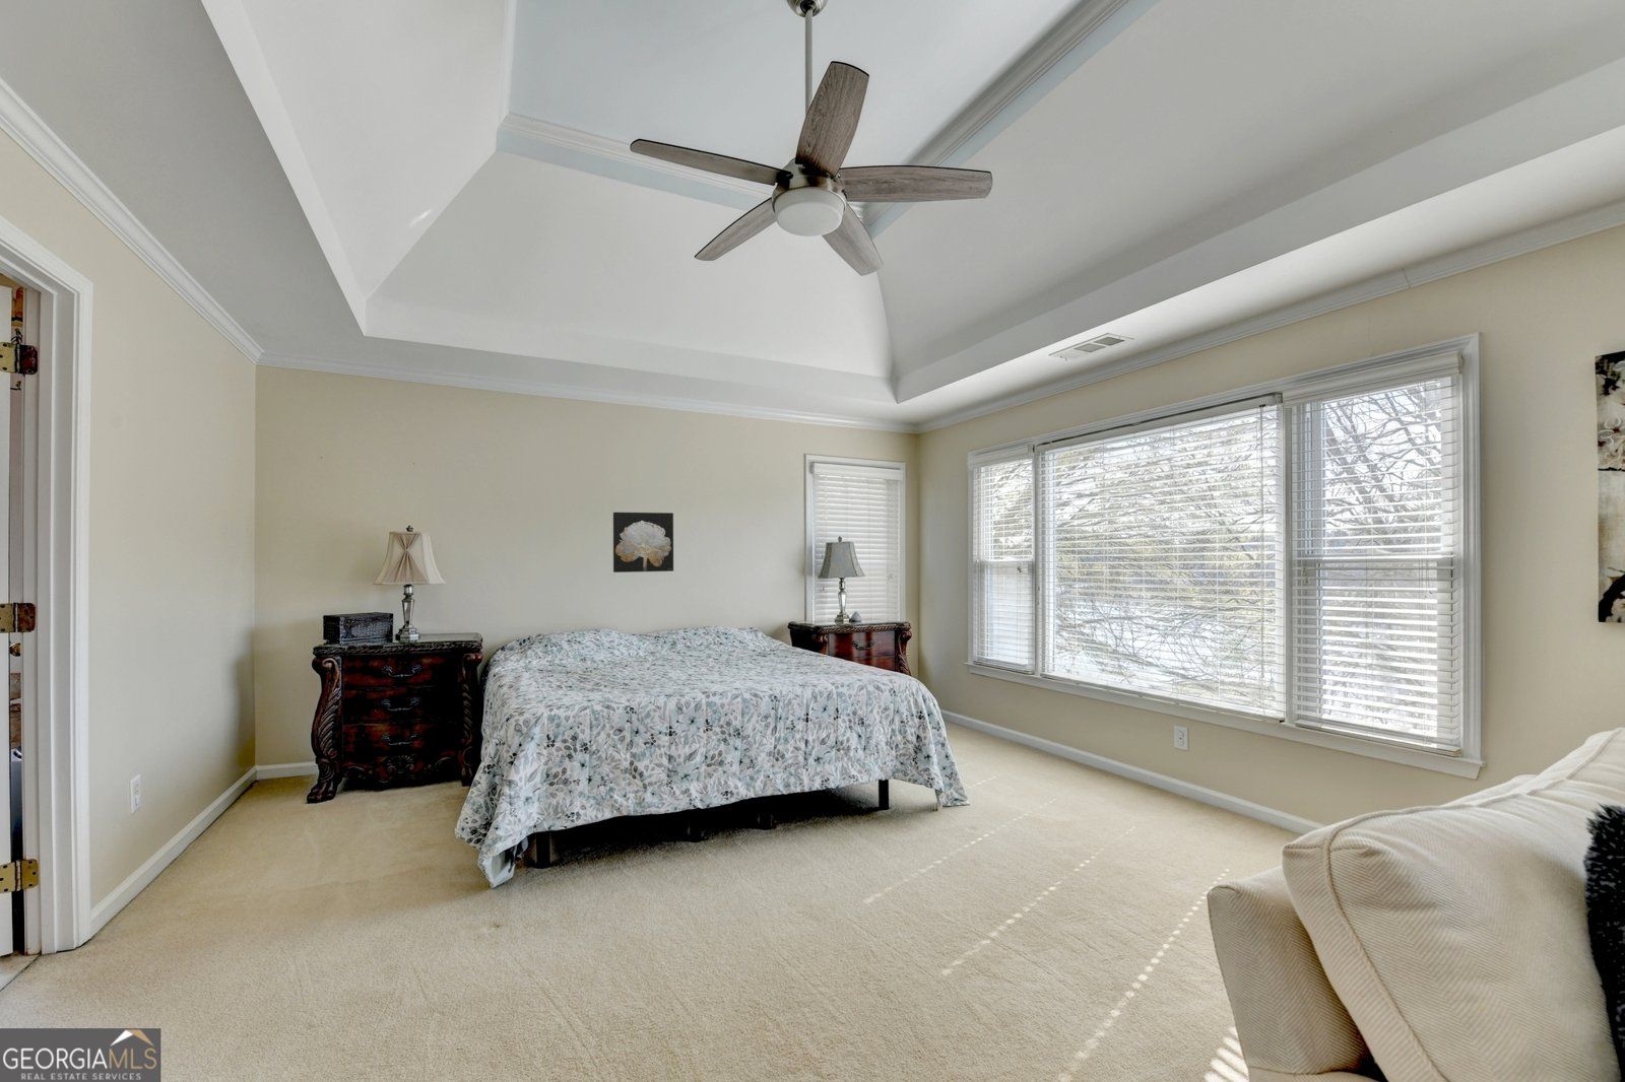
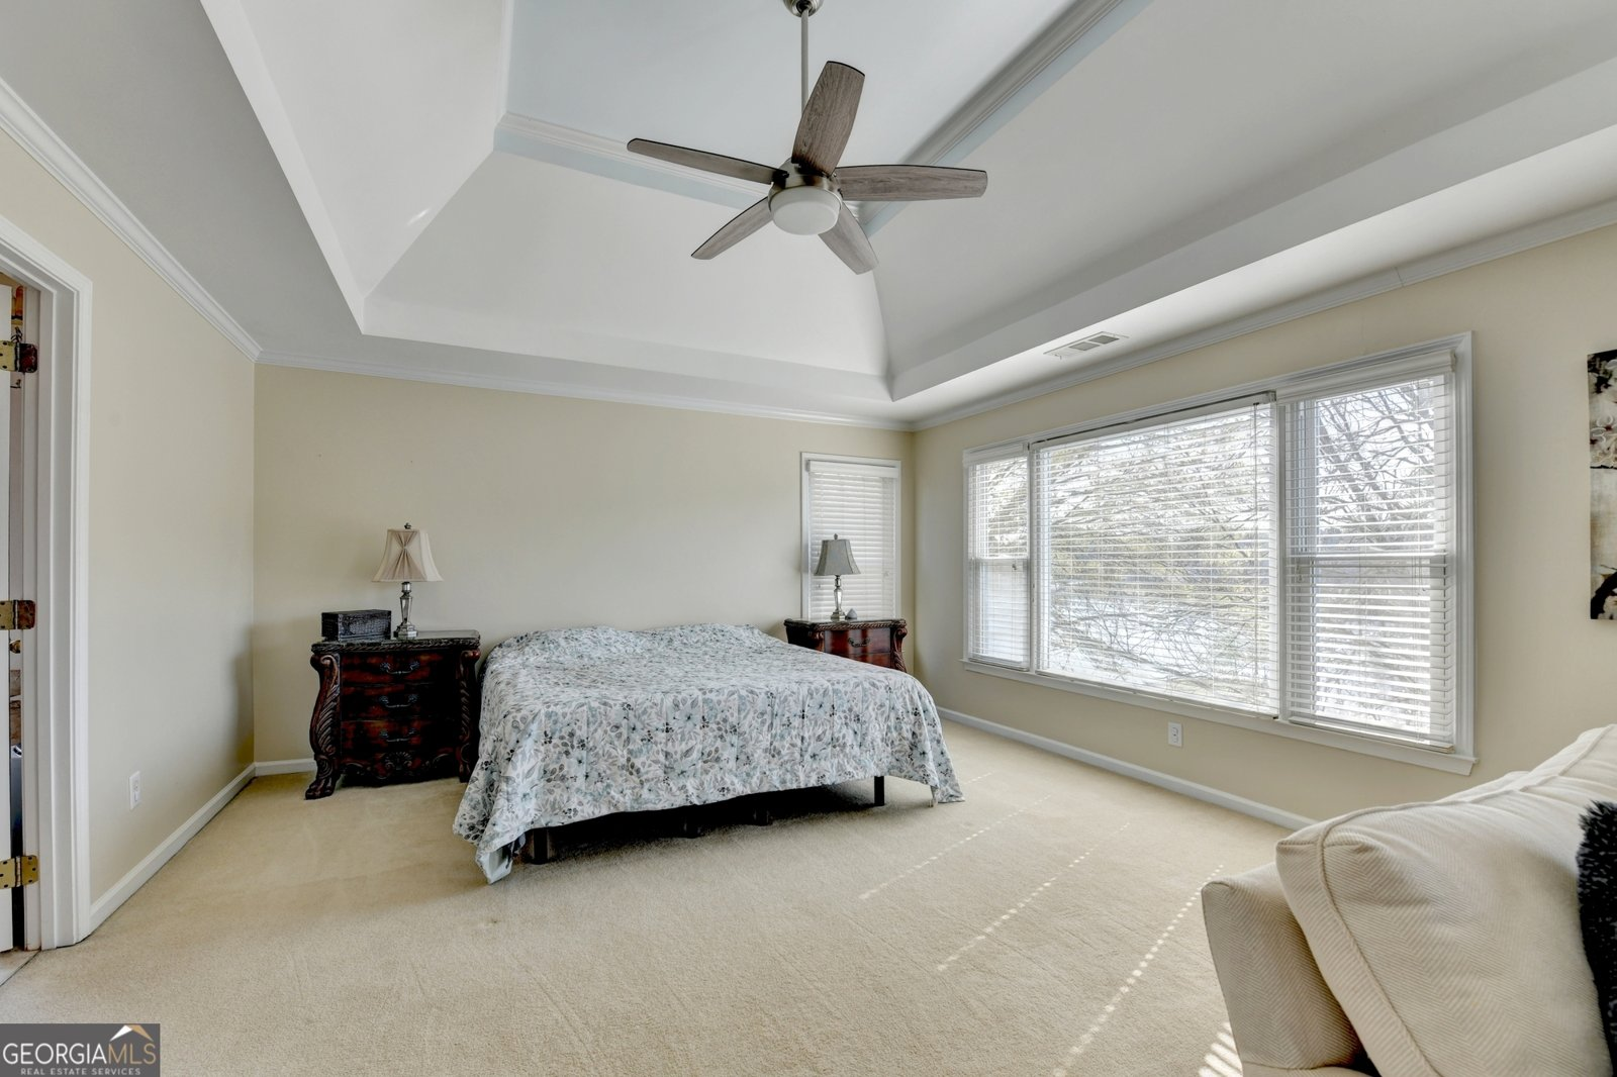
- wall art (643, 542)
